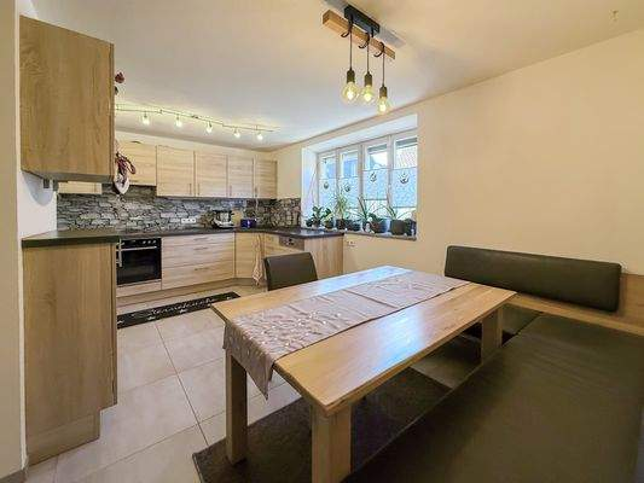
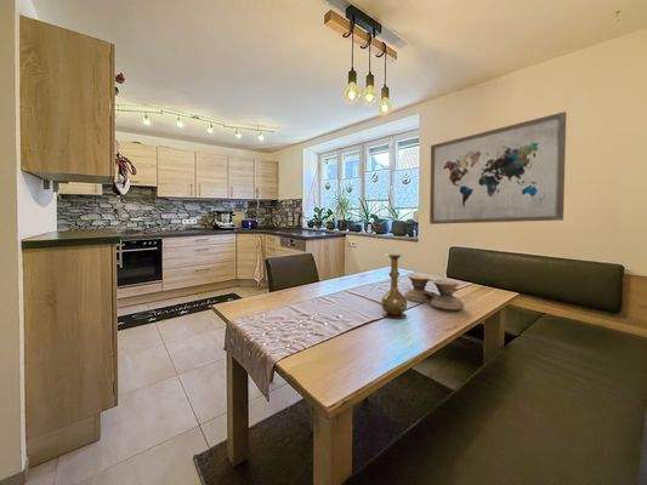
+ bowl (431, 292)
+ vase (393, 284)
+ wall art (487, 177)
